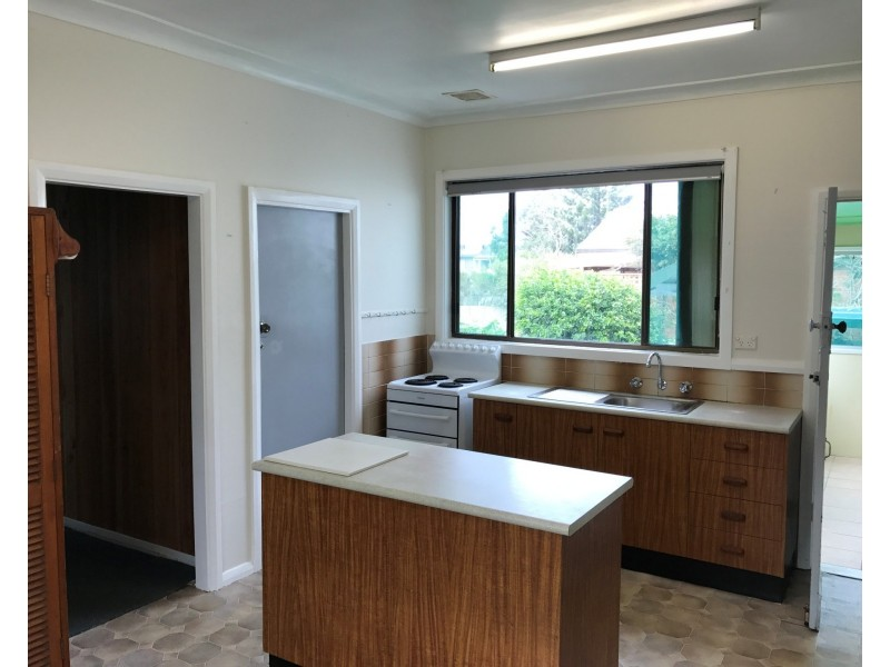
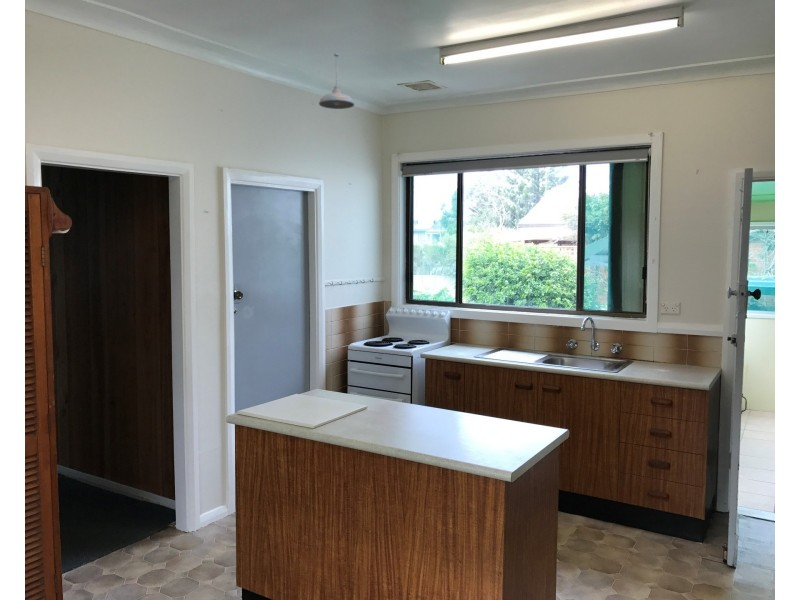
+ pendant light (336, 79)
